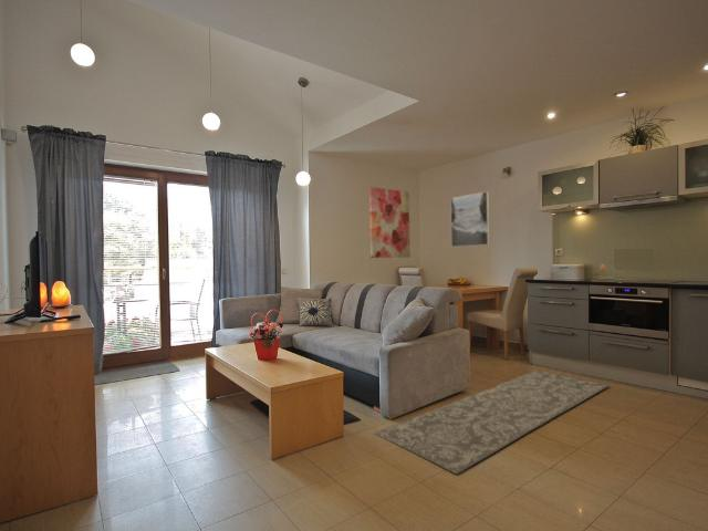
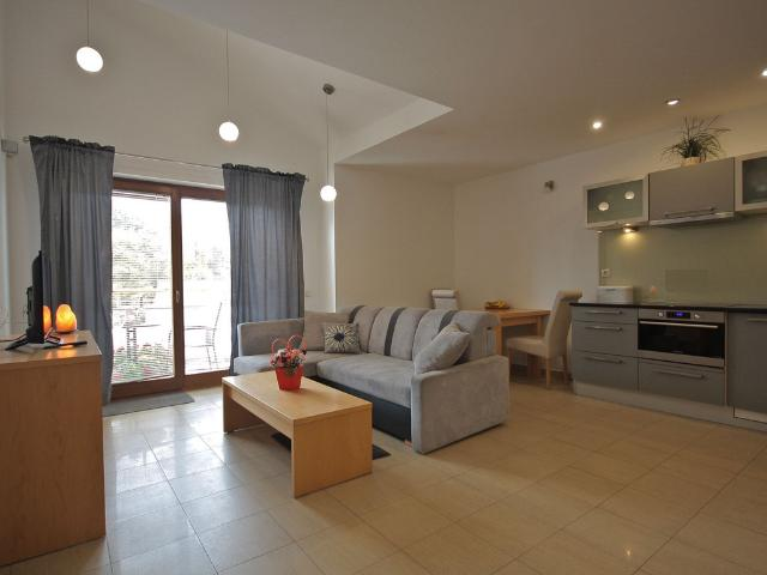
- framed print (469, 220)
- wall art (389, 223)
- rug (508, 406)
